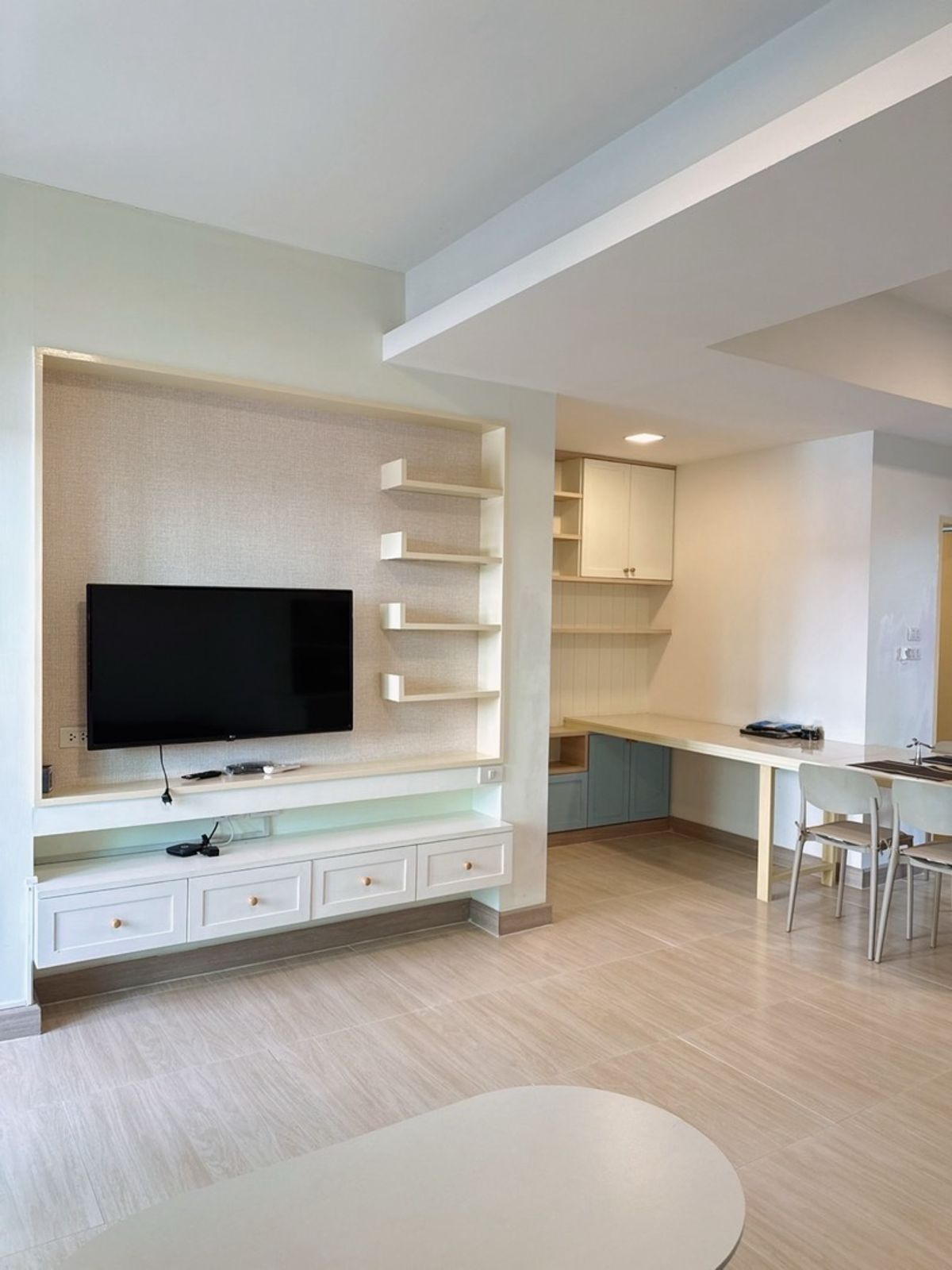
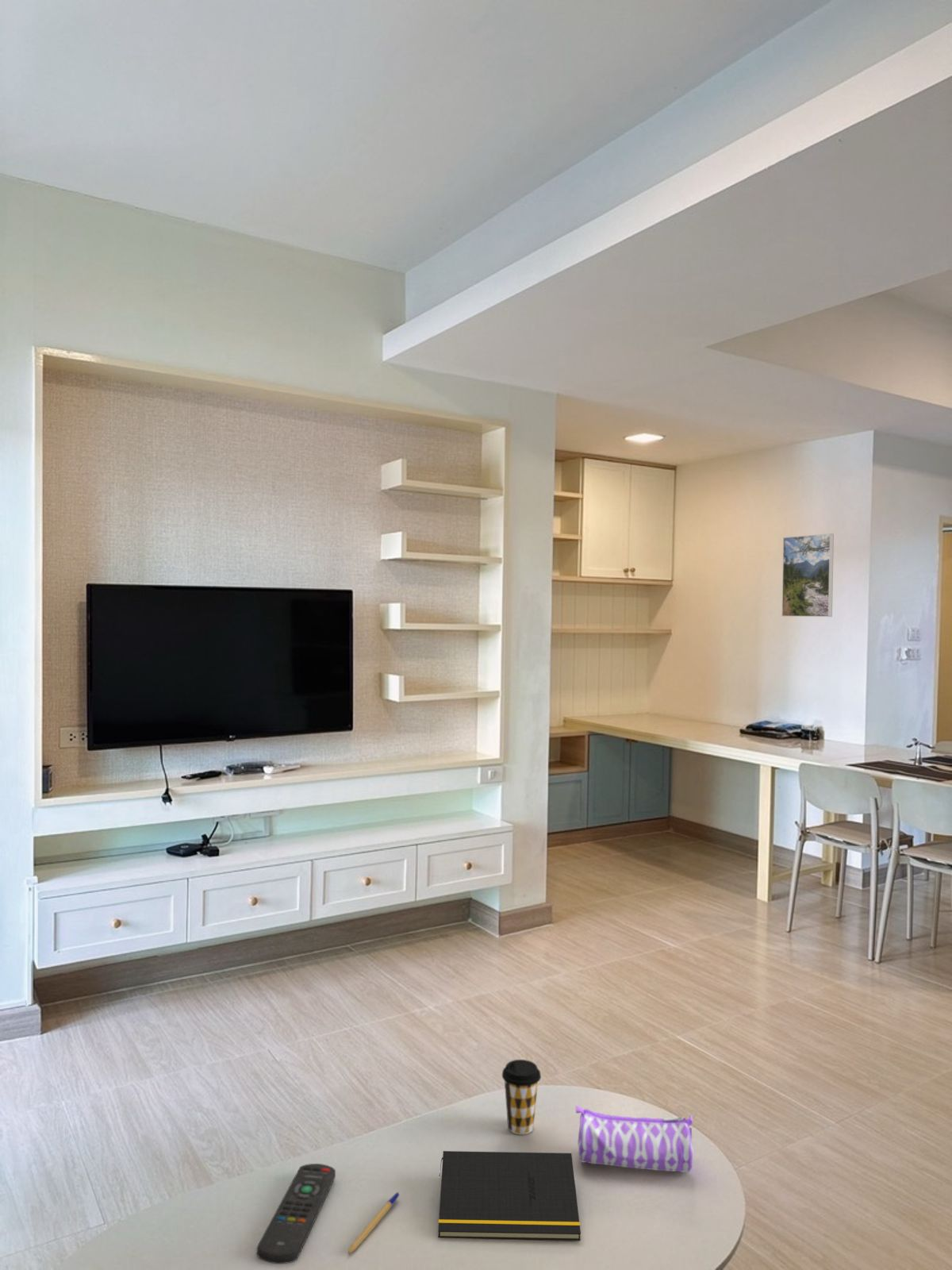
+ notepad (508, 1193)
+ coffee cup (520, 1097)
+ pencil case (635, 1139)
+ pen (374, 1222)
+ remote control (298, 1209)
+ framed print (807, 575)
